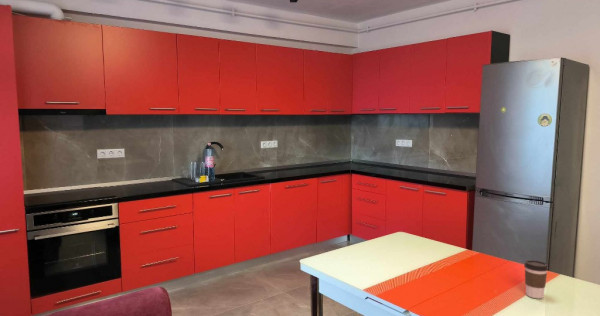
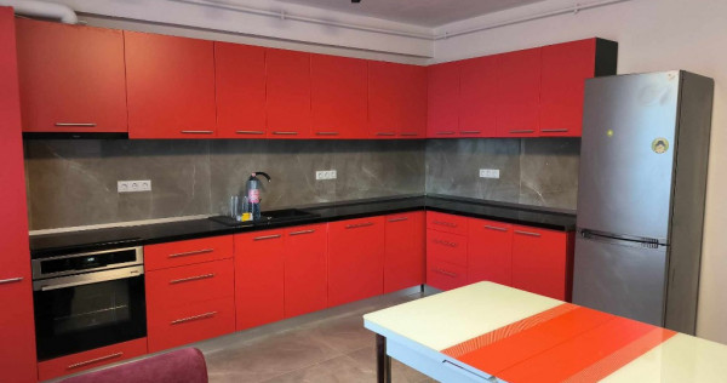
- coffee cup (535, 279)
